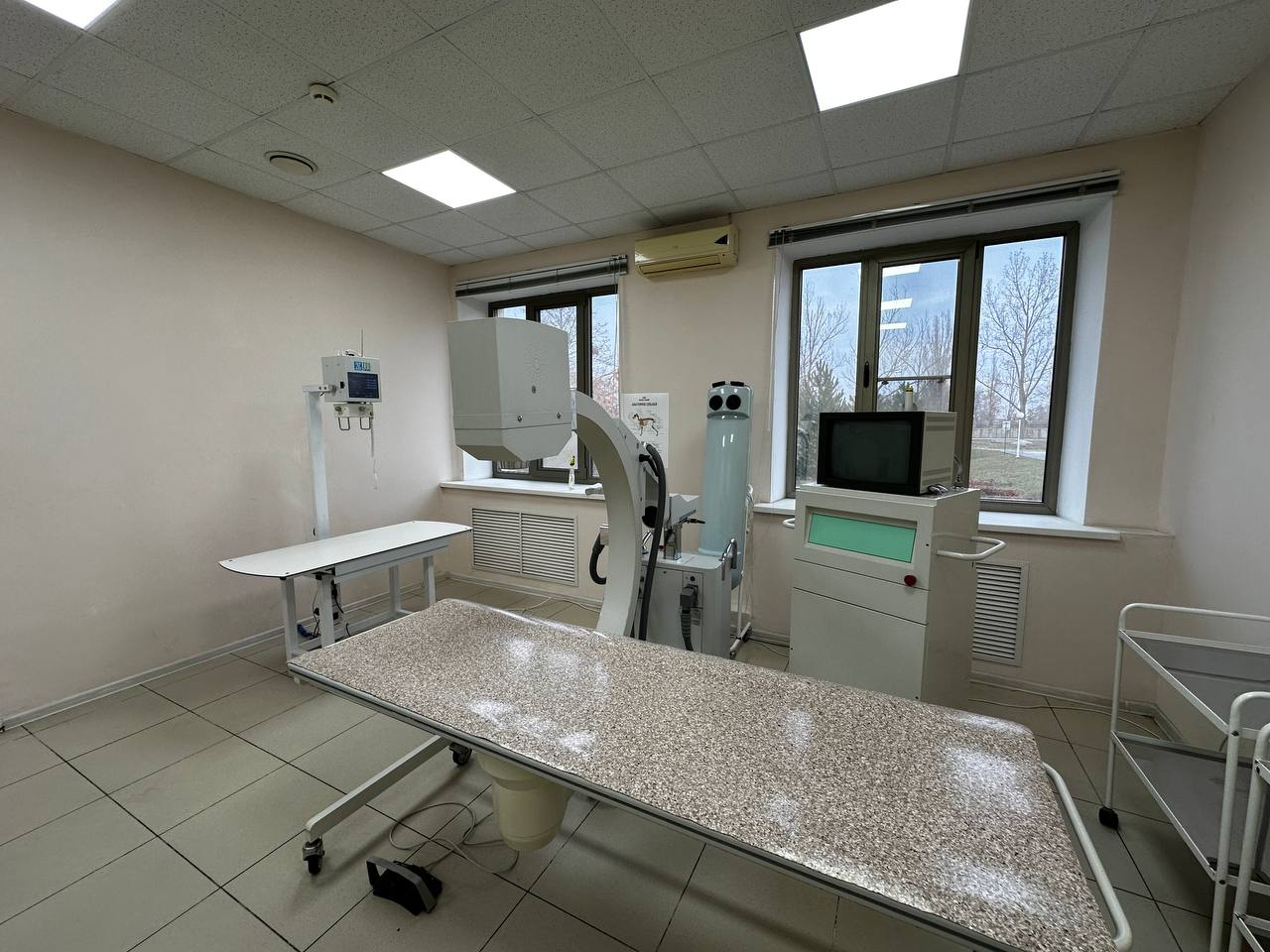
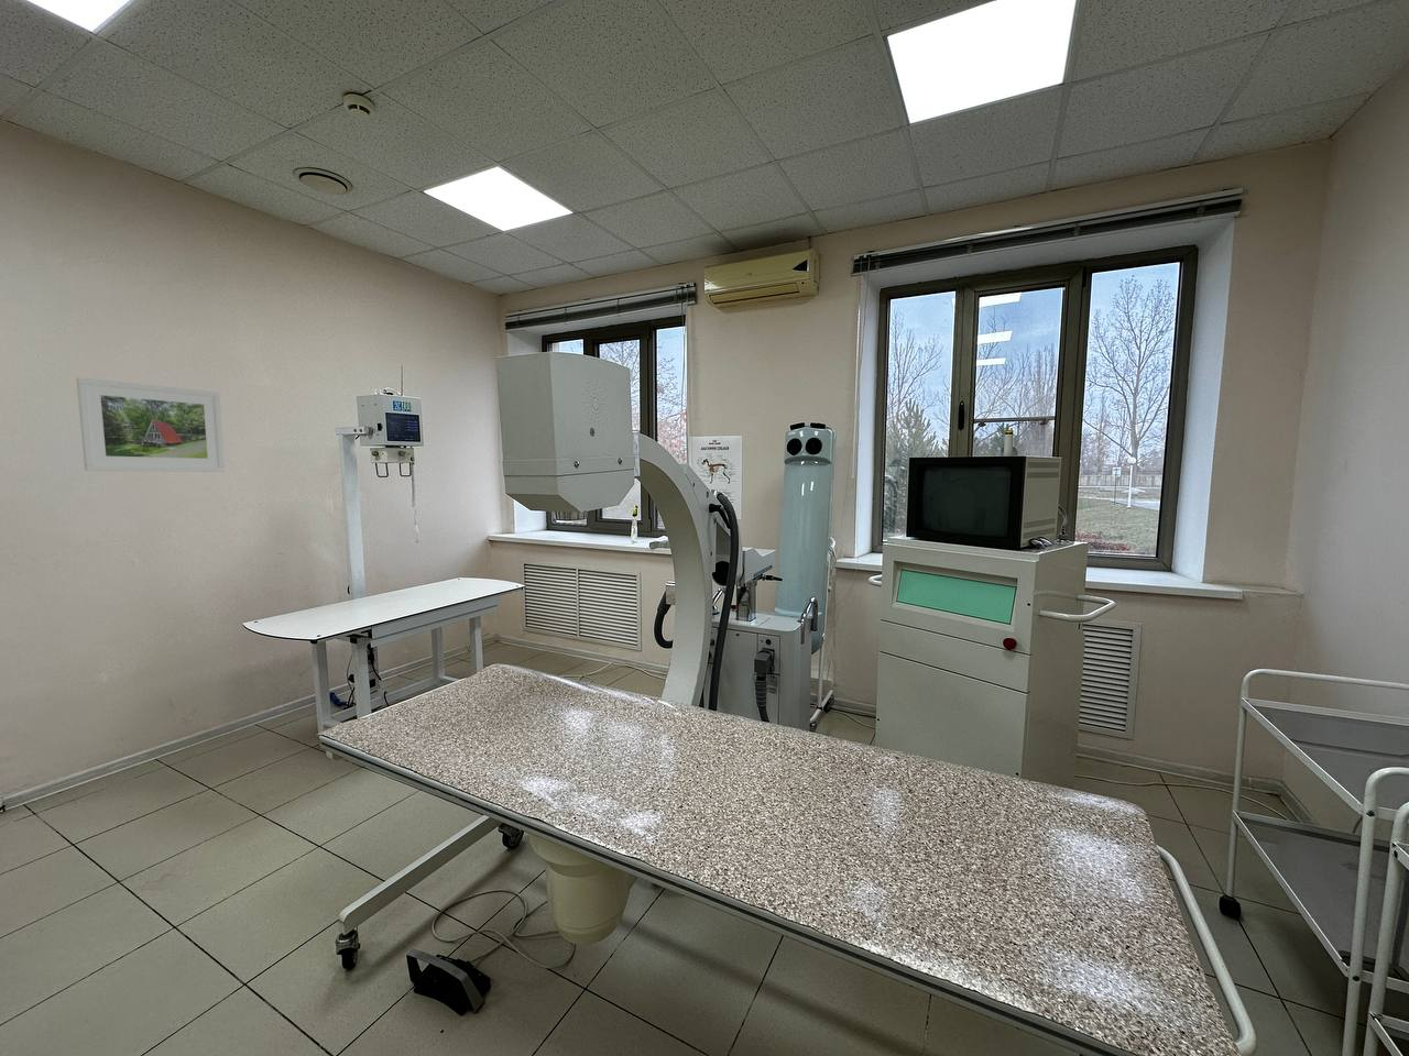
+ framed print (156, 428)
